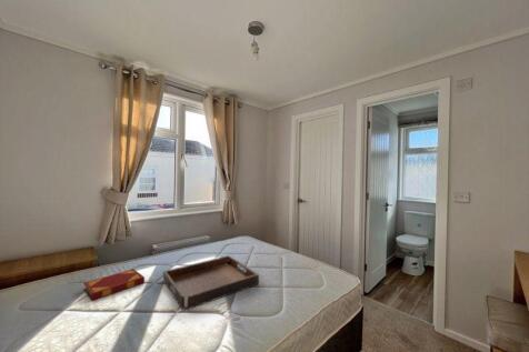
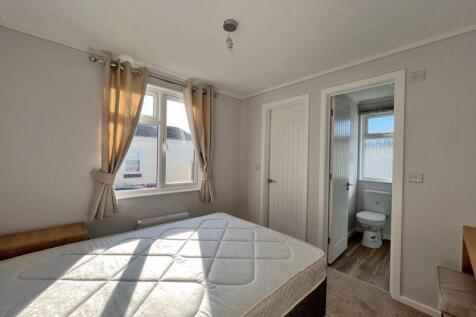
- hardback book (114, 282)
- serving tray (210, 276)
